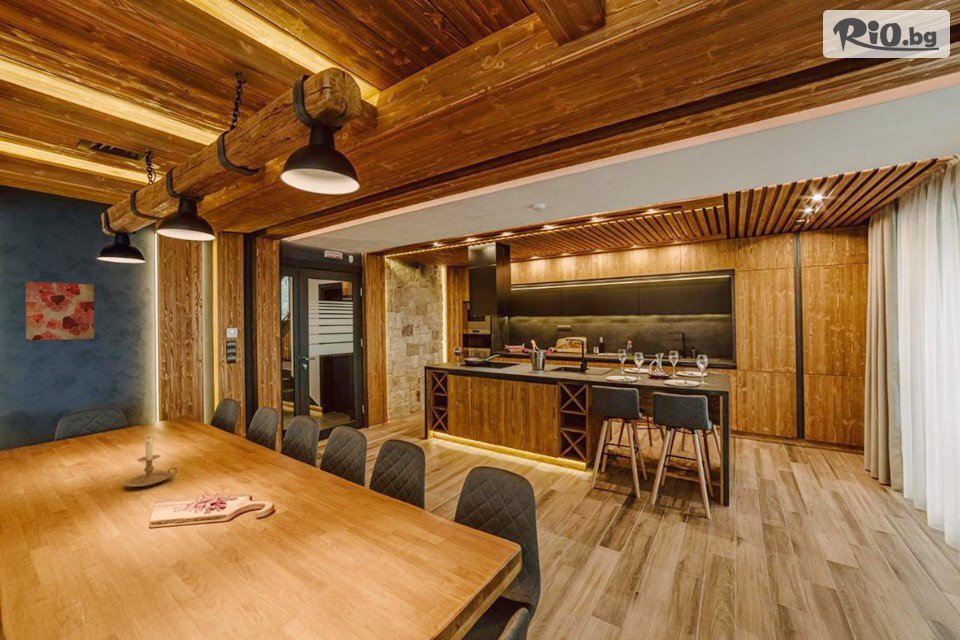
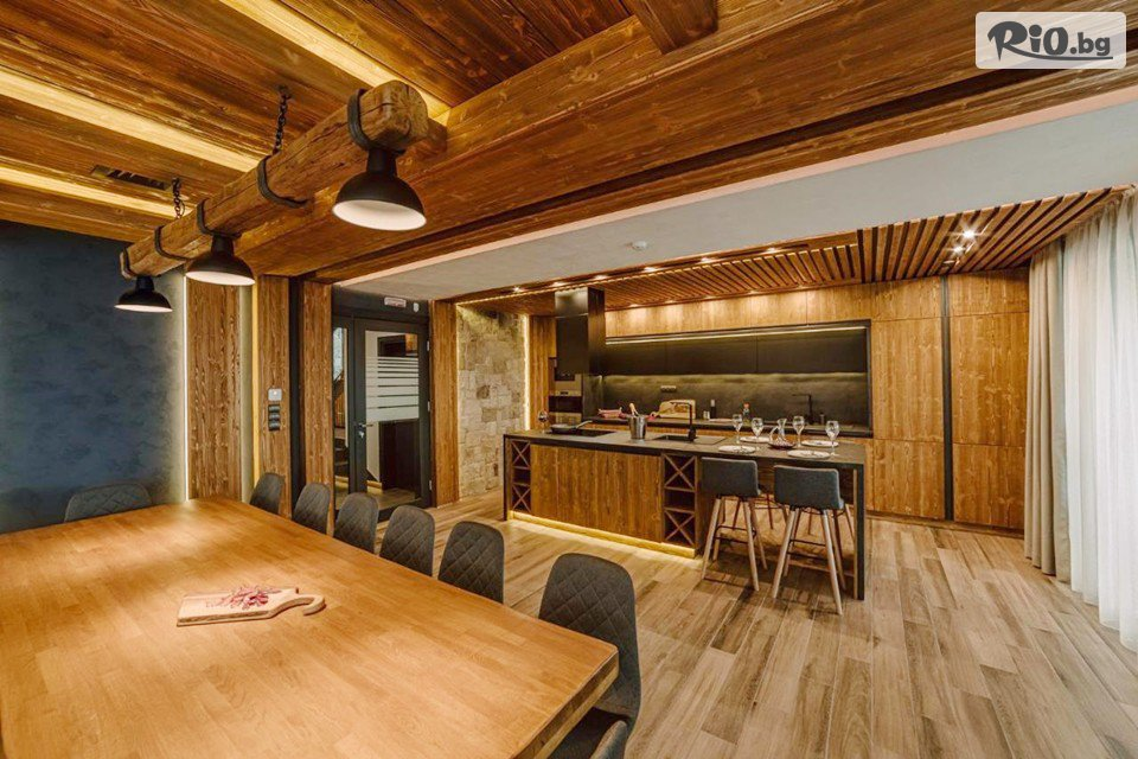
- wall art (61, 311)
- candle holder (149, 460)
